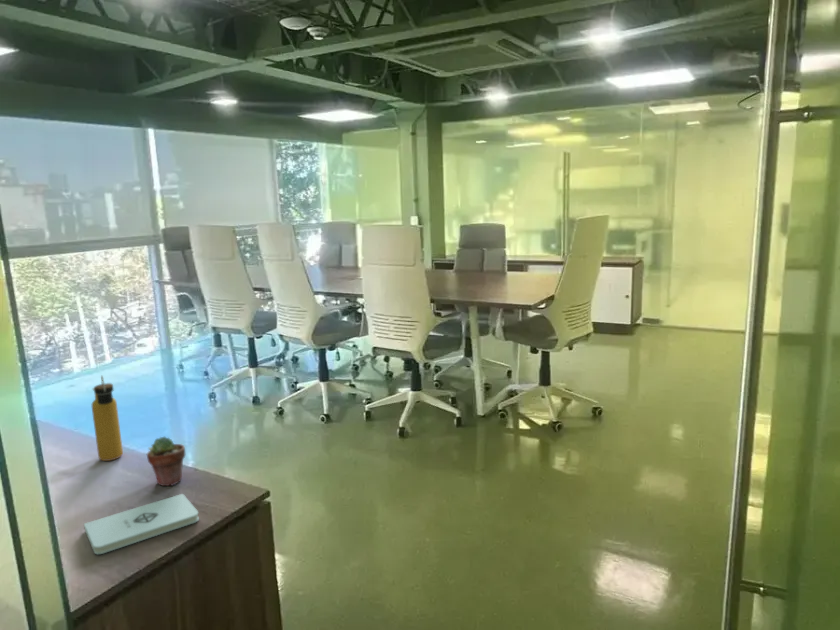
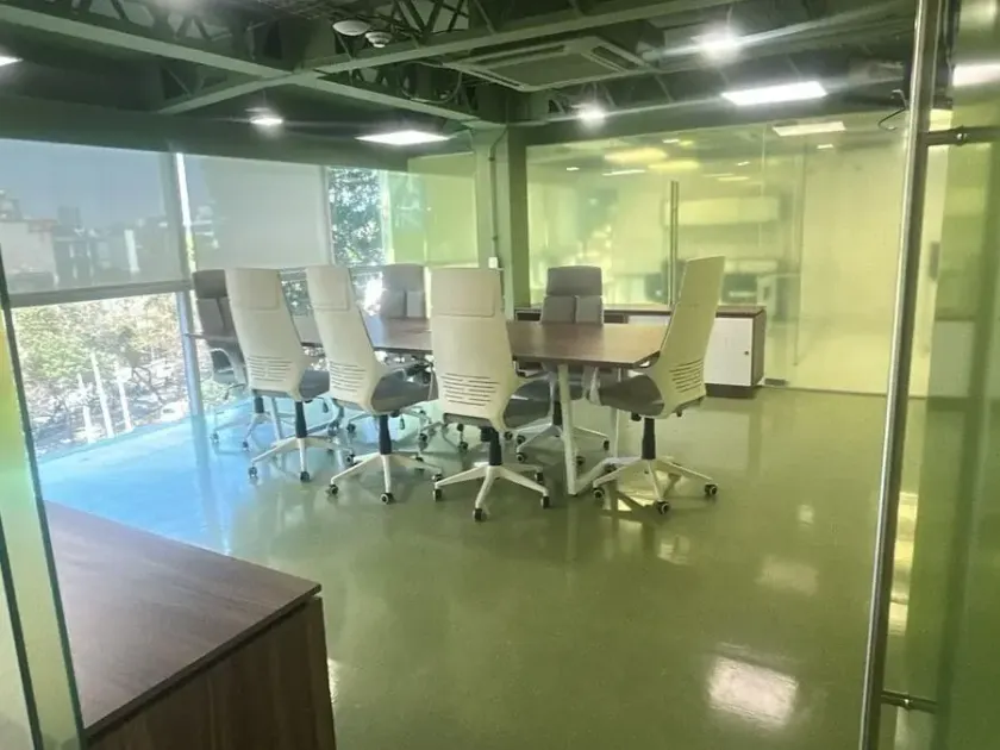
- water bottle (106, 417)
- potted succulent (166, 459)
- notepad (142, 522)
